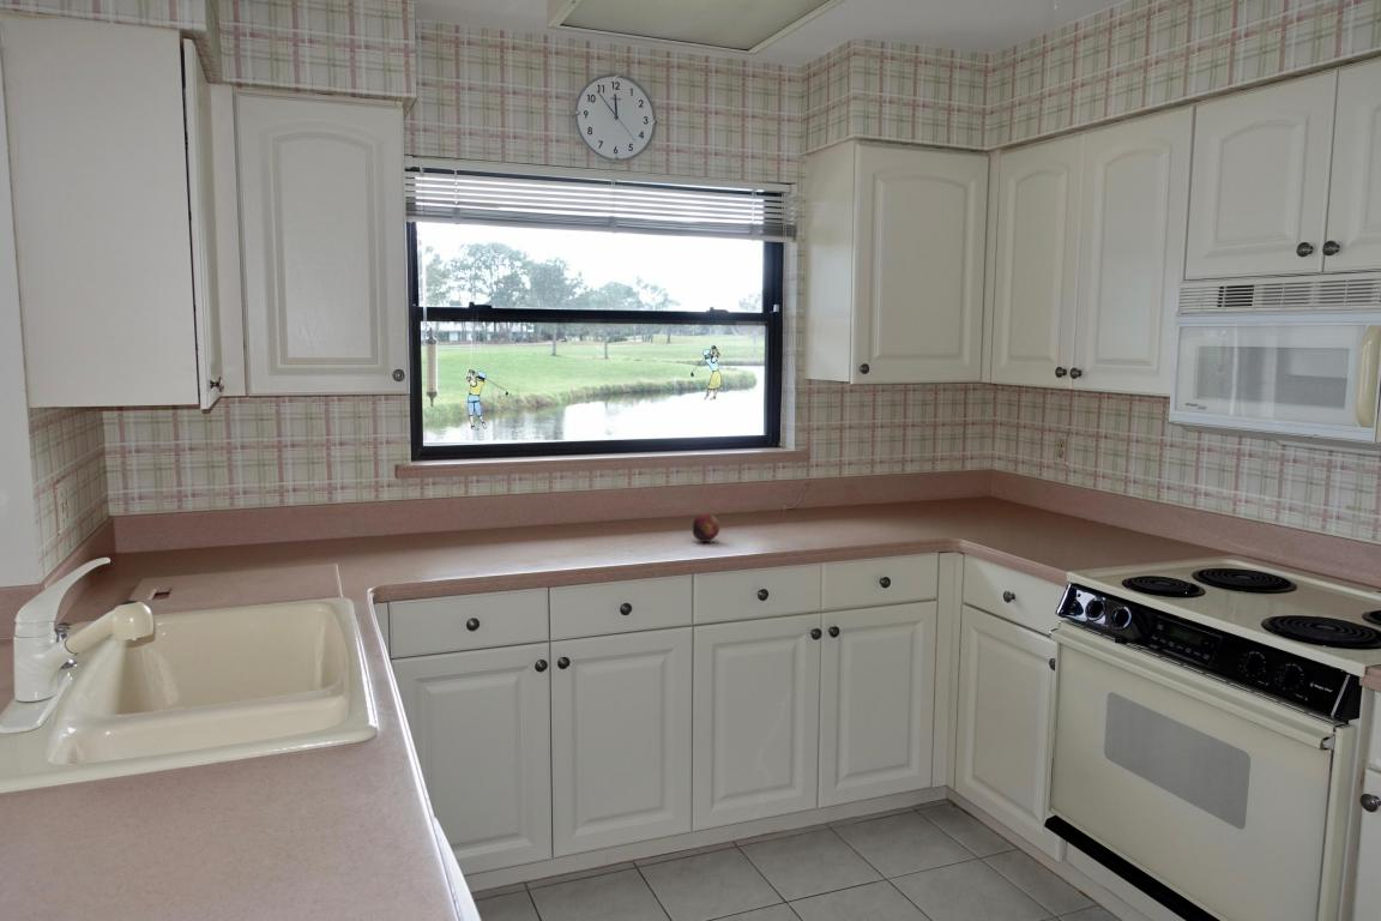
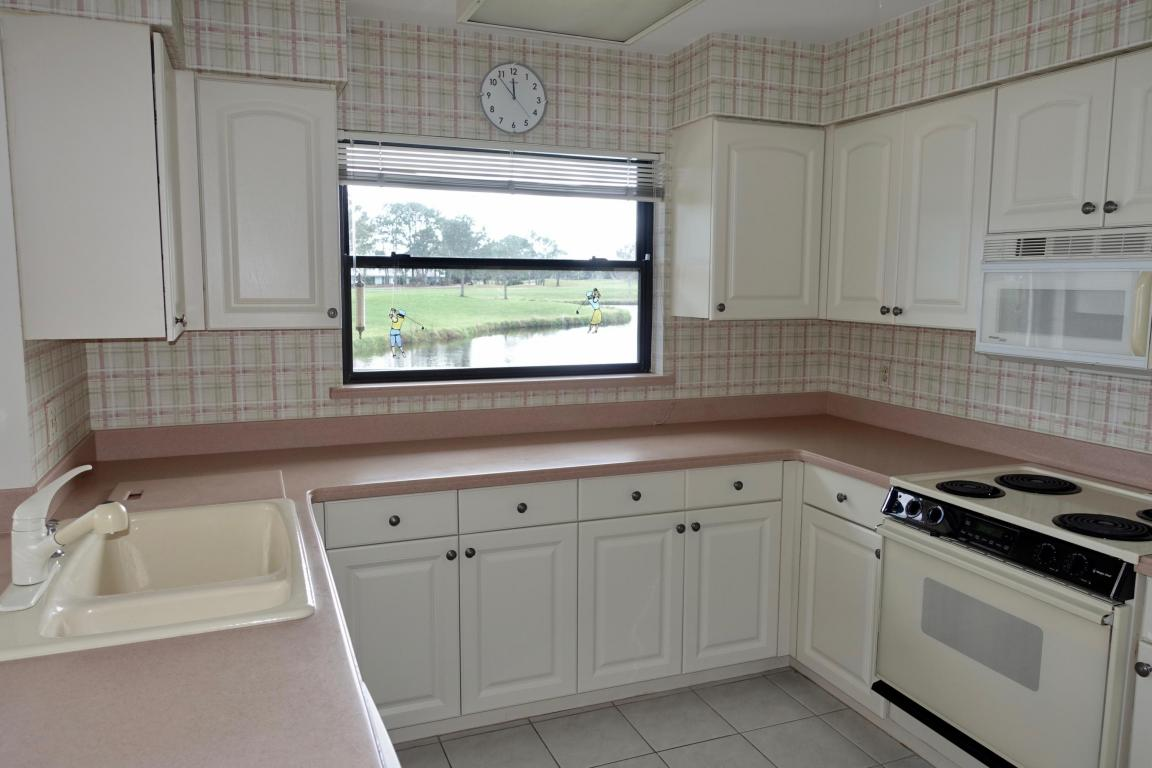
- fruit (705, 528)
